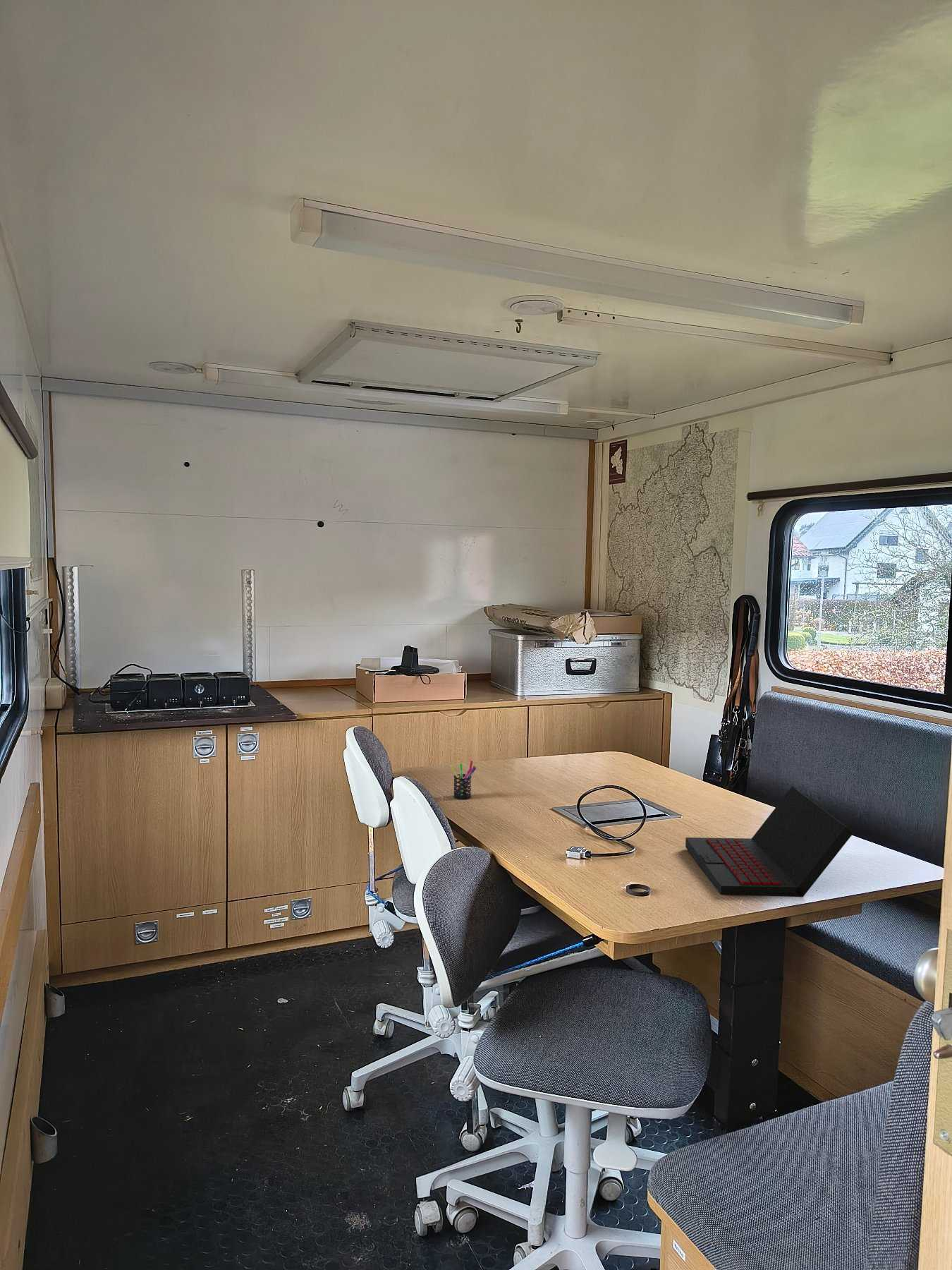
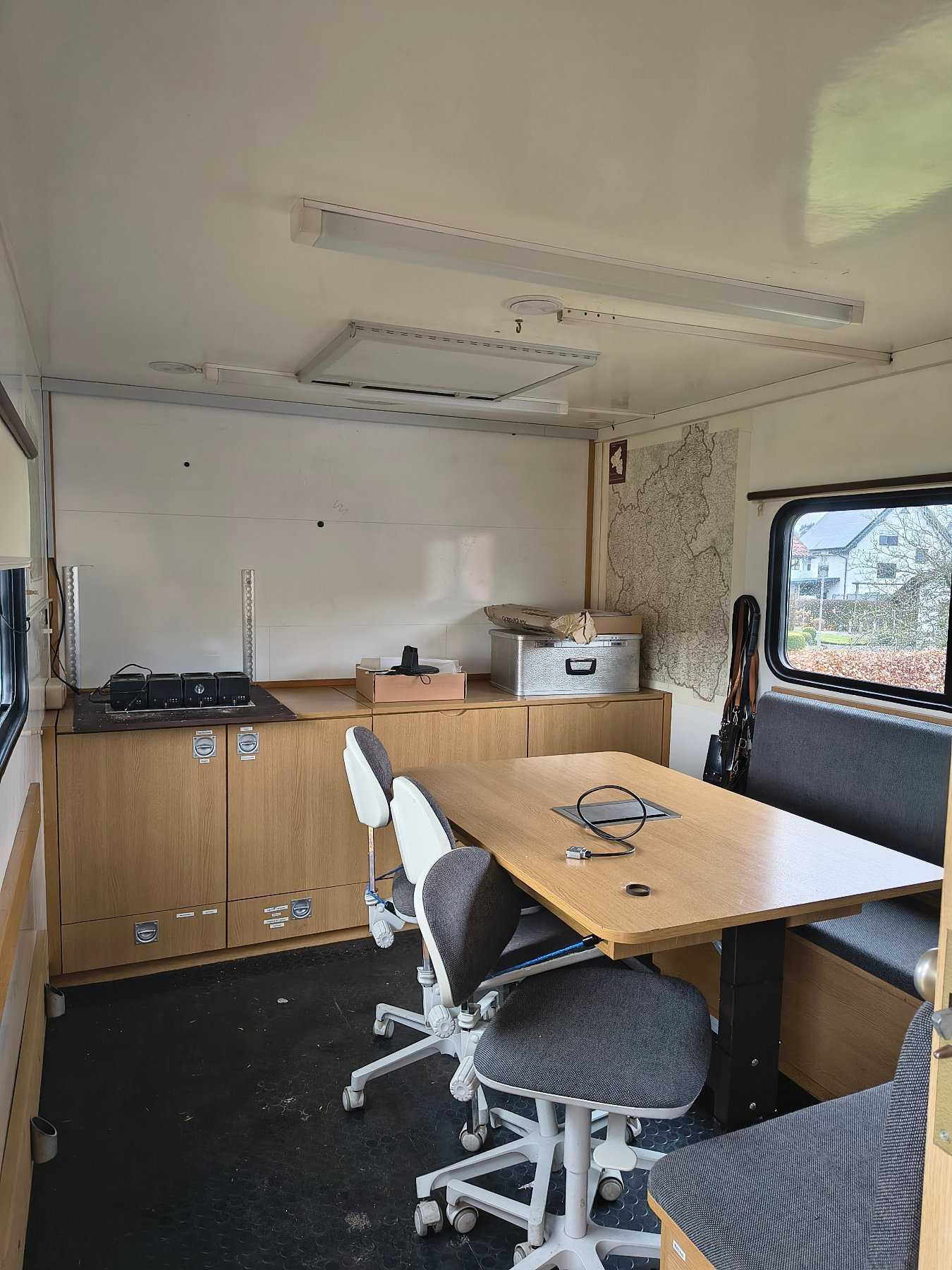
- laptop (762, 837)
- pen holder (463, 778)
